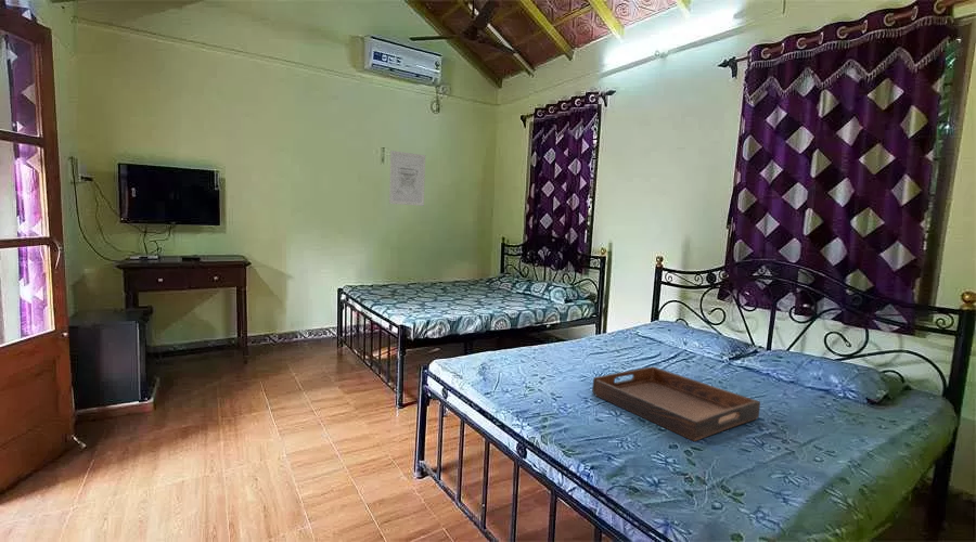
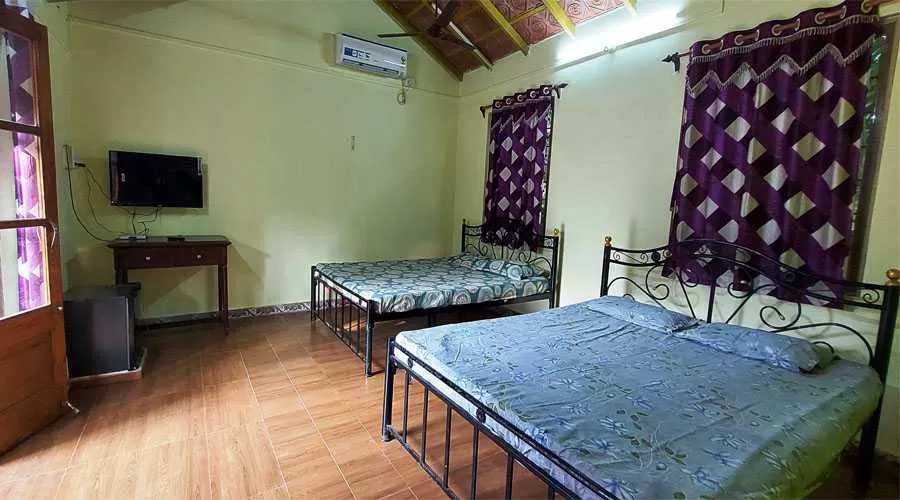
- wall art (407, 179)
- serving tray (670, 397)
